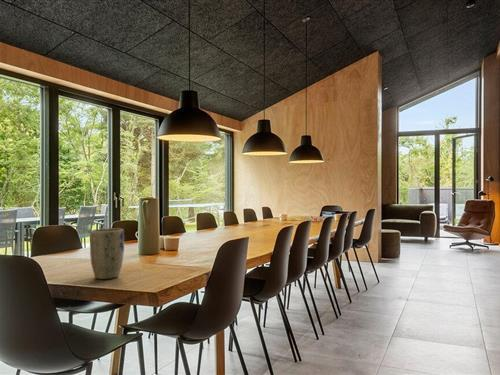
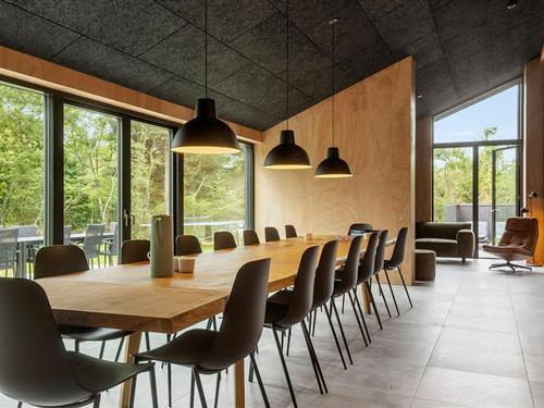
- plant pot (107, 253)
